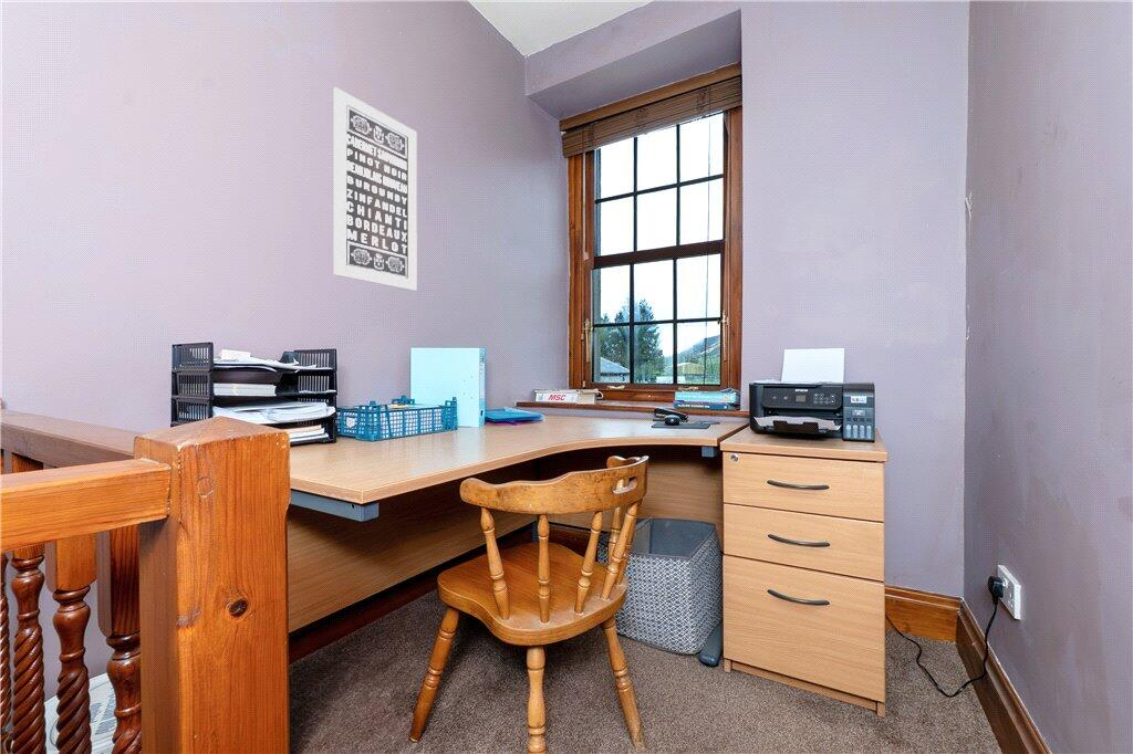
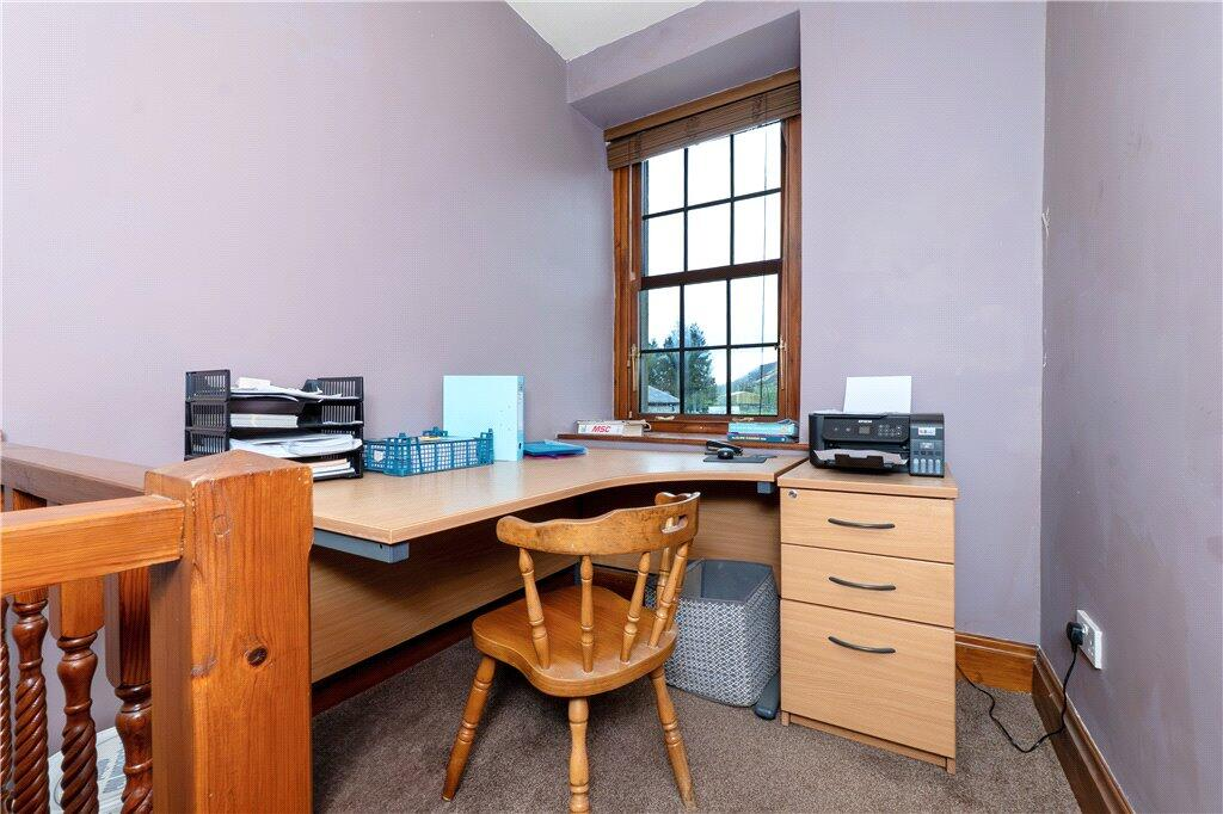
- wall art (378, 197)
